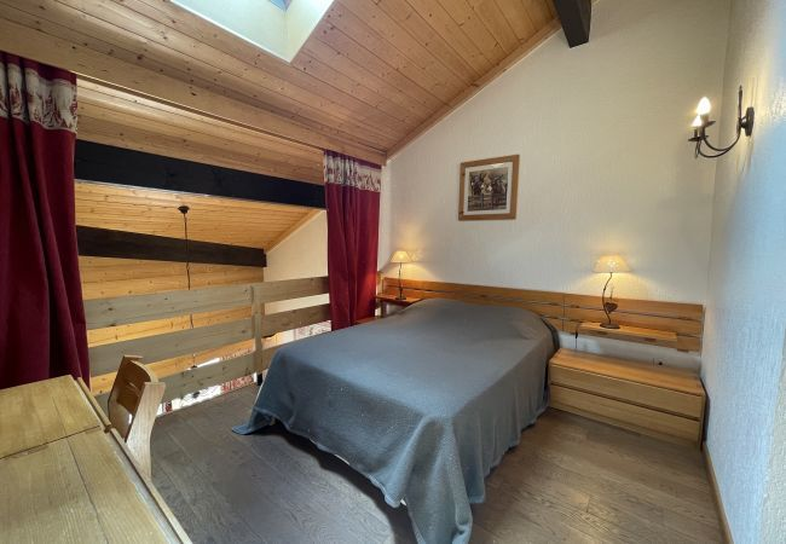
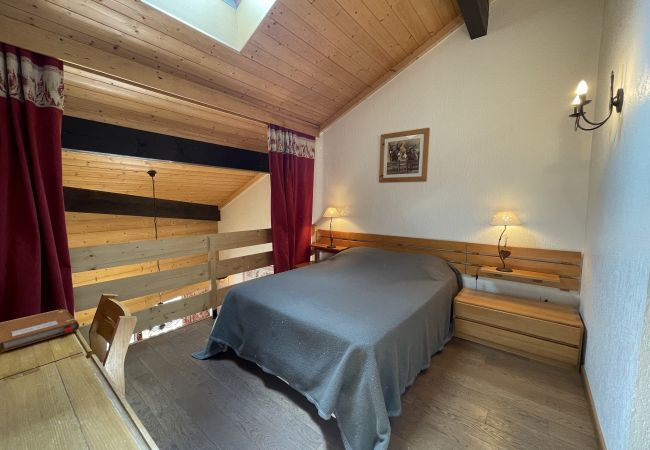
+ notebook (39, 327)
